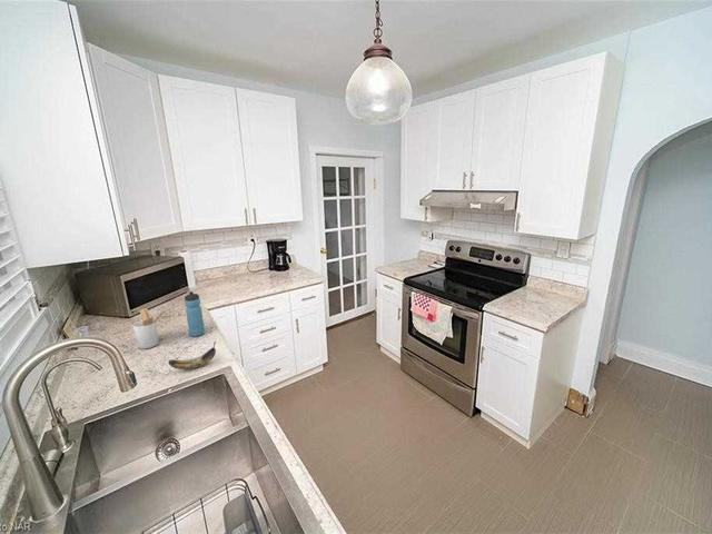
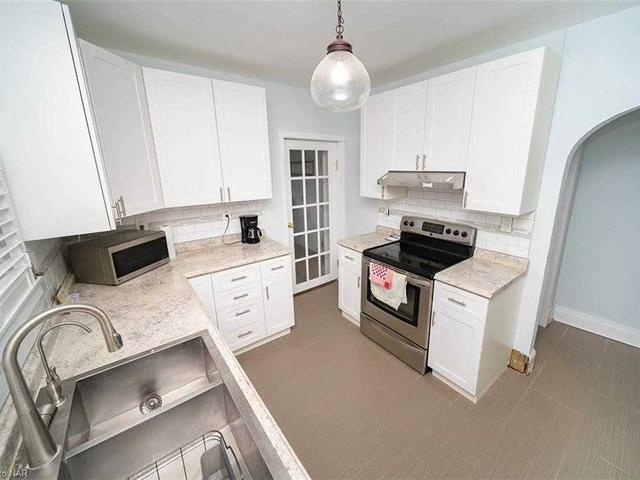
- banana (194, 358)
- utensil holder (151, 327)
- water bottle (194, 313)
